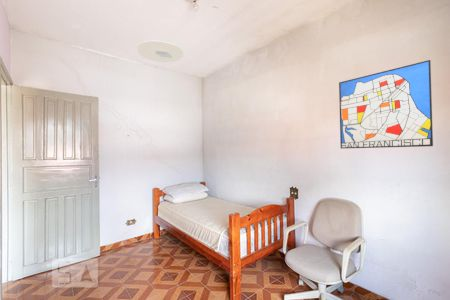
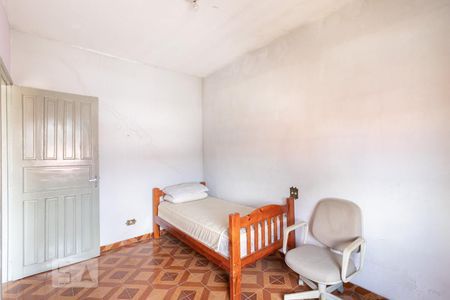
- wall art (379, 110)
- ceiling light (160, 50)
